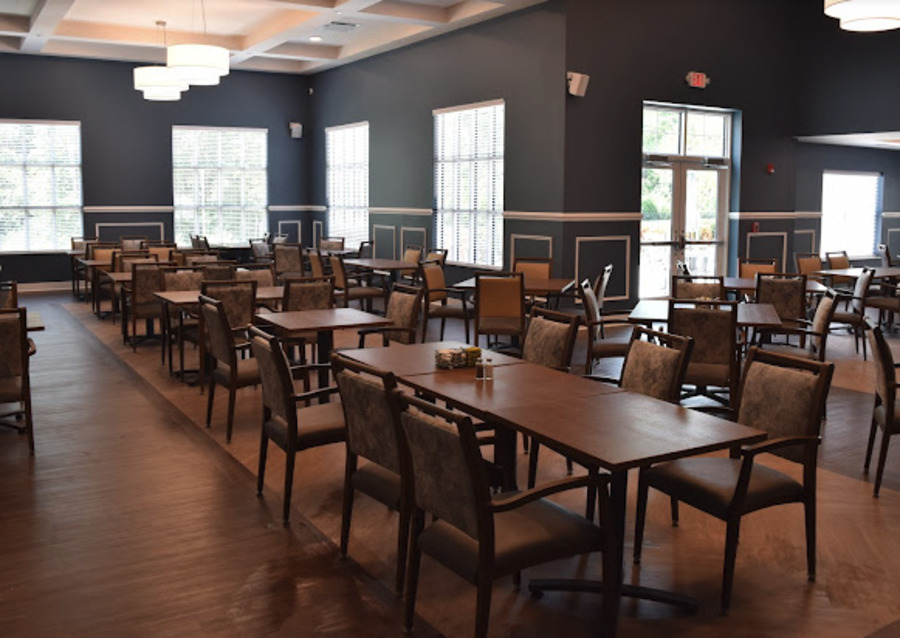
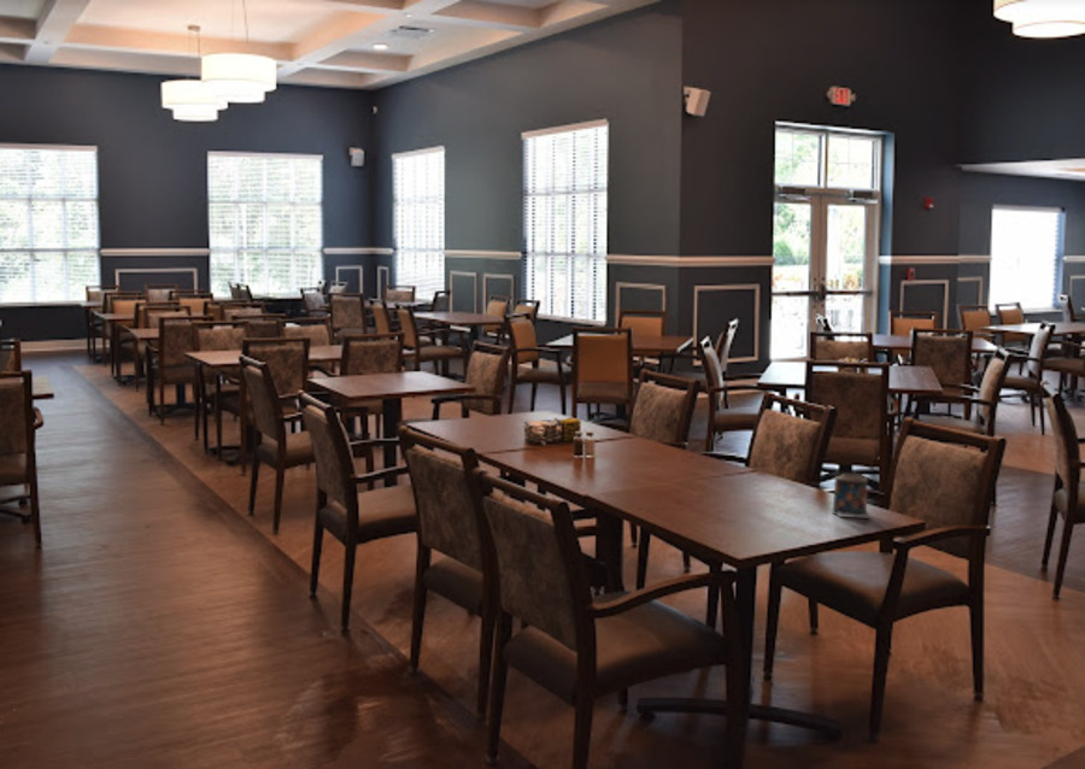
+ candle (854, 494)
